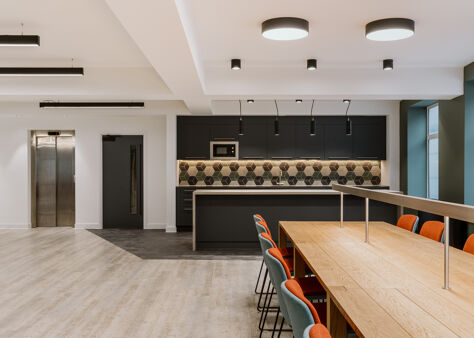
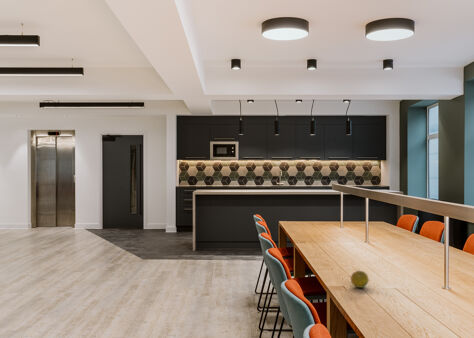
+ fruit (359, 279)
